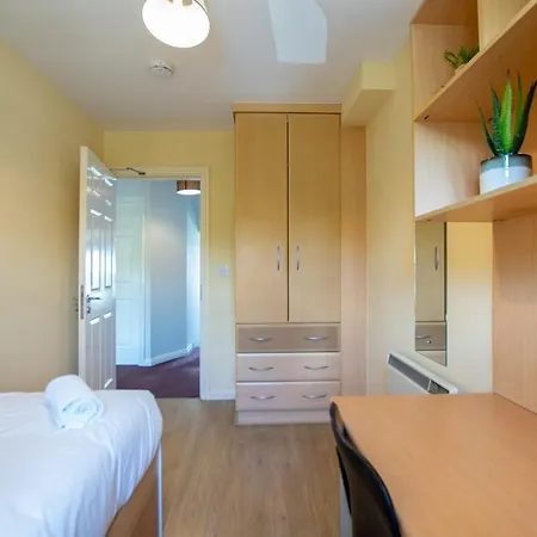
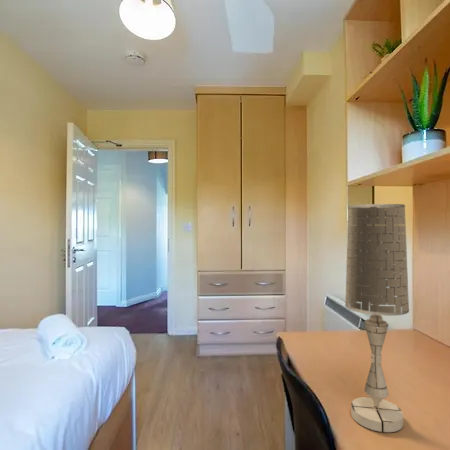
+ table lamp (376, 311)
